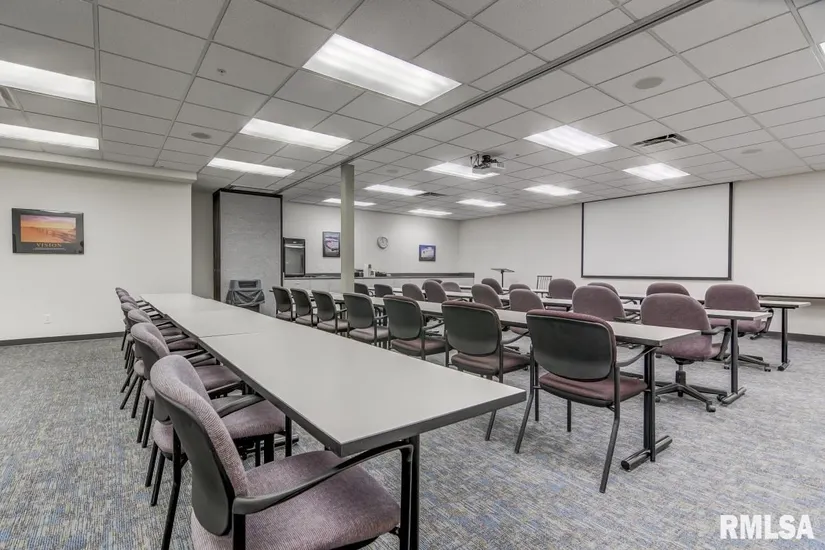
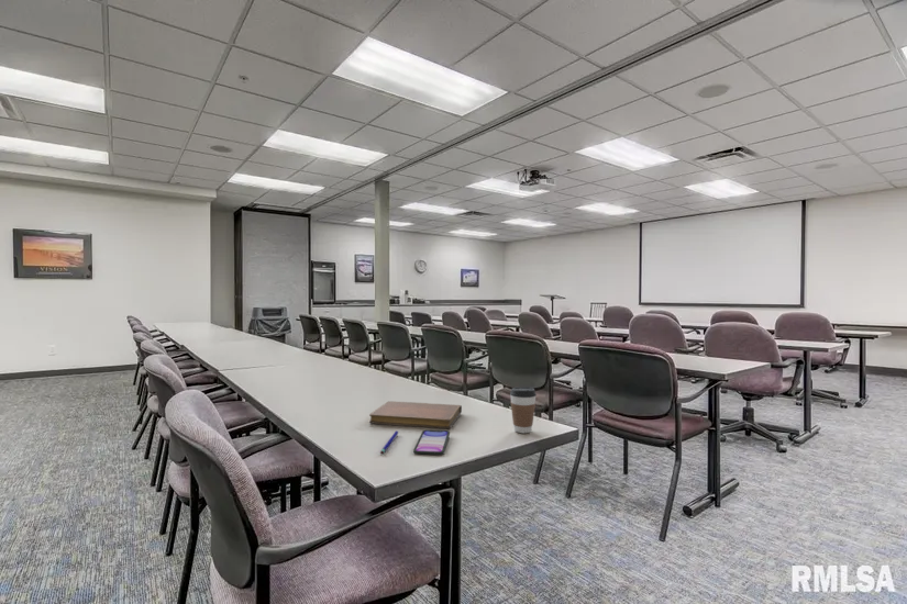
+ notebook (417, 413)
+ pen (389, 441)
+ coffee cup (522, 409)
+ smartphone (432, 440)
